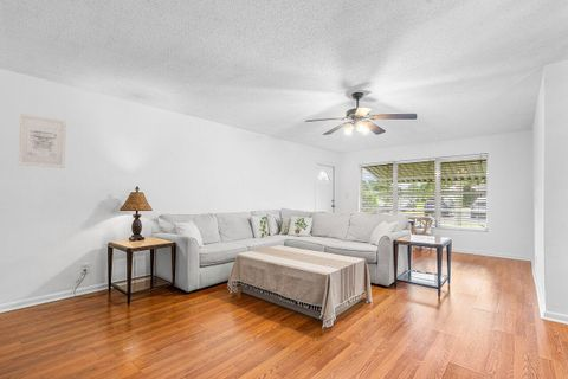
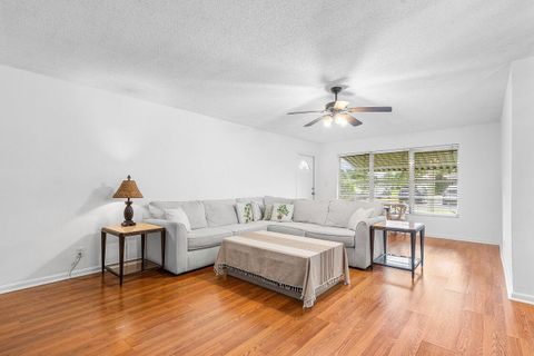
- wall art (43, 141)
